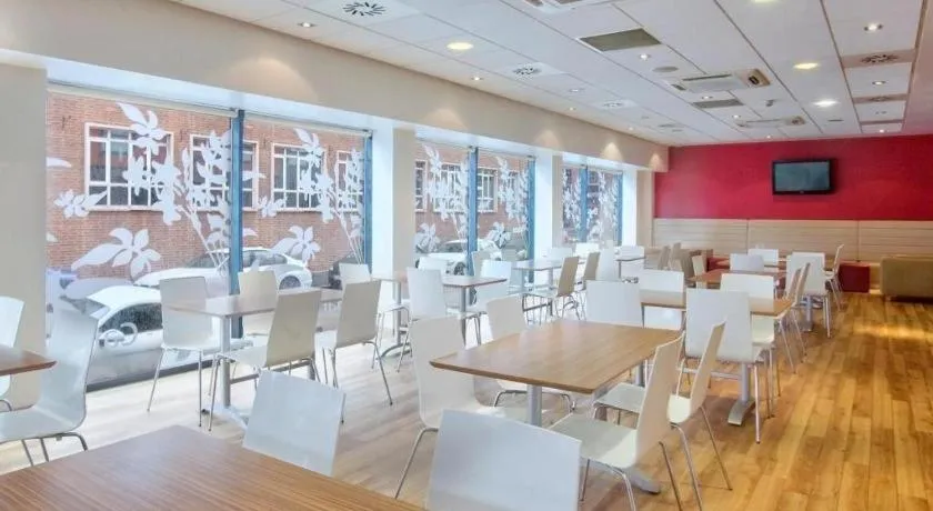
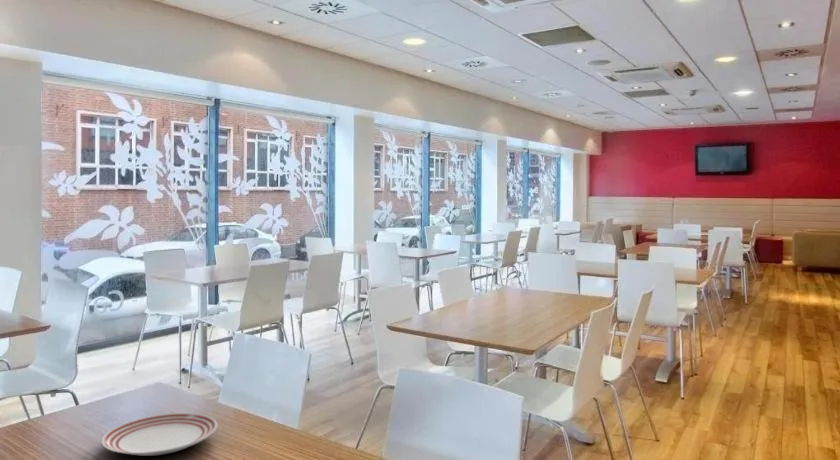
+ dinner plate (161, 436)
